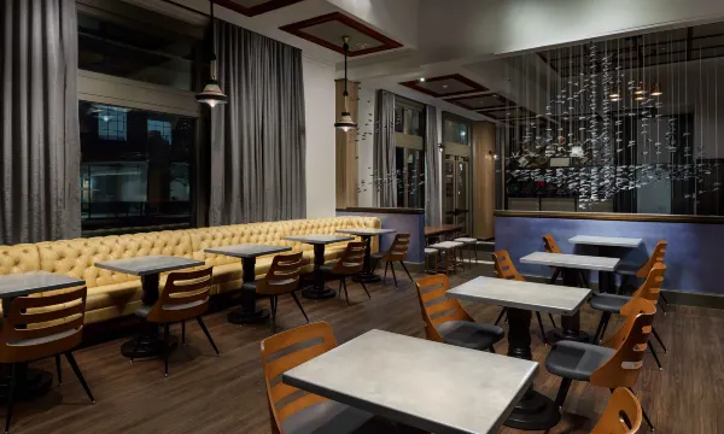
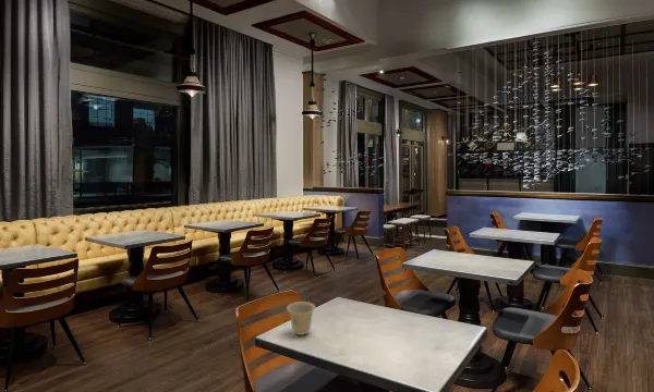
+ cup (301, 319)
